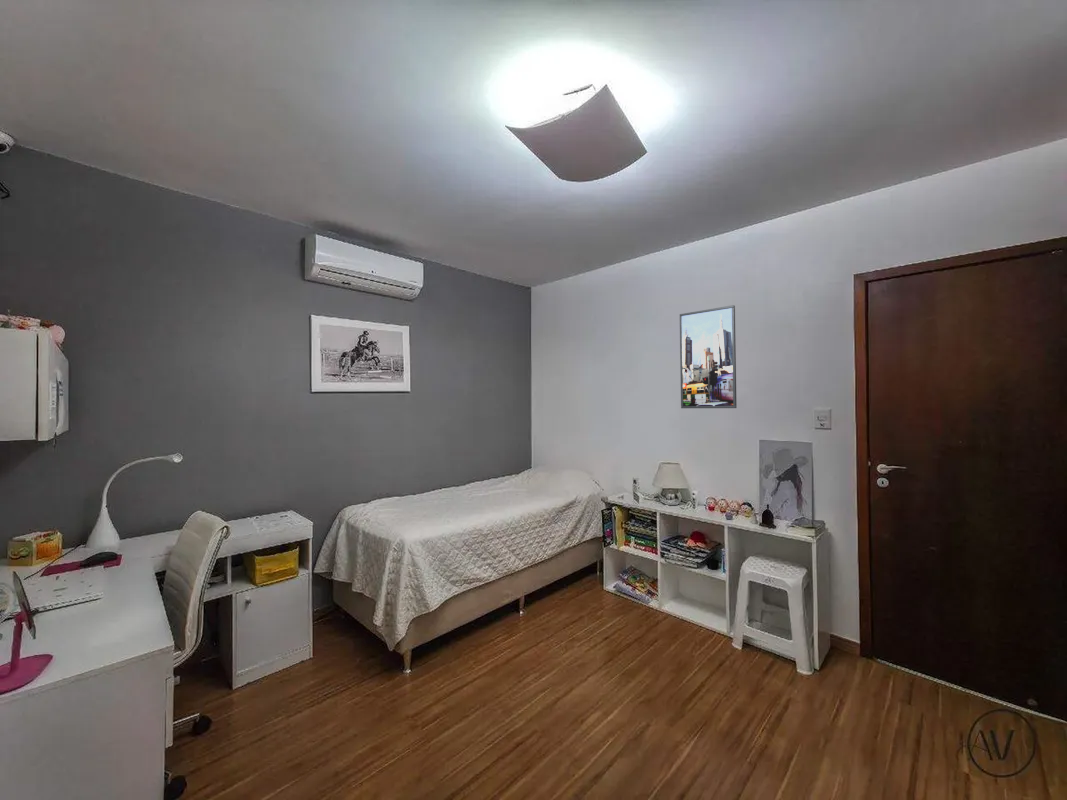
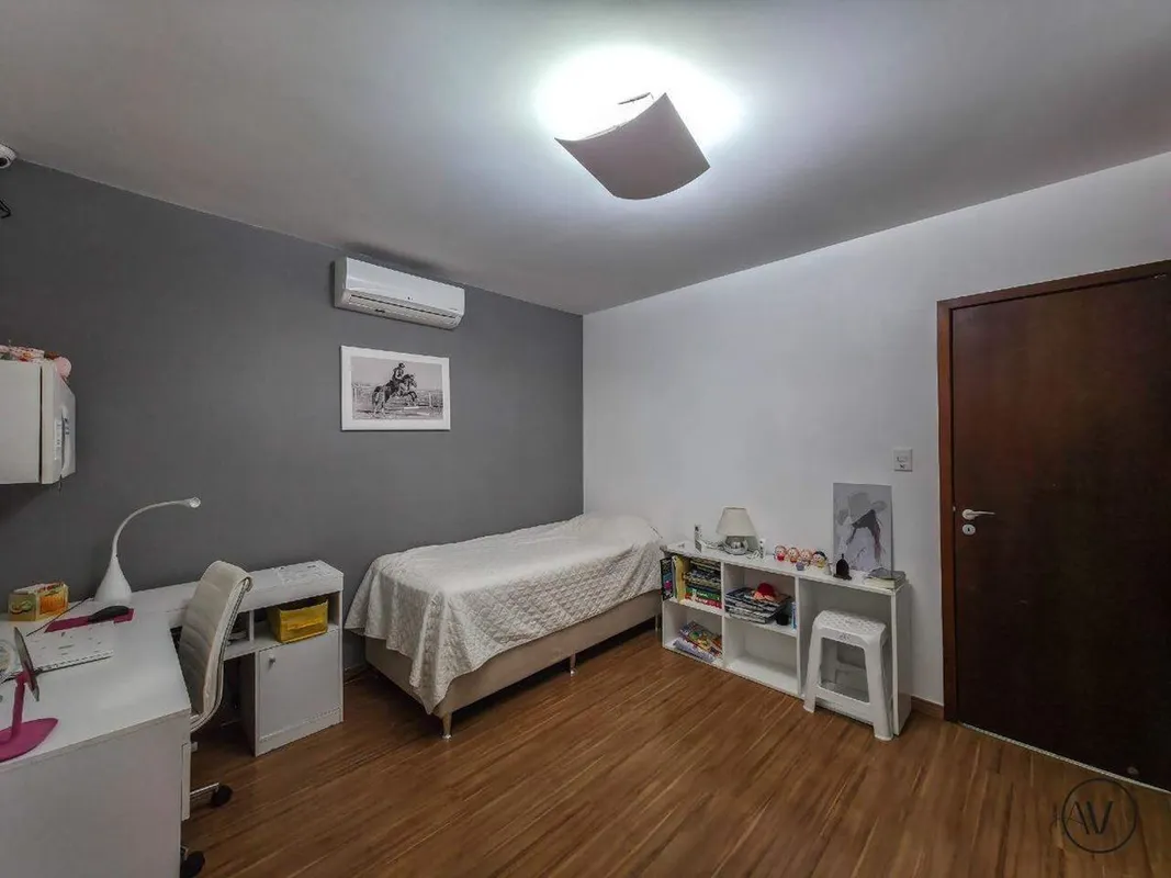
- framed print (706, 359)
